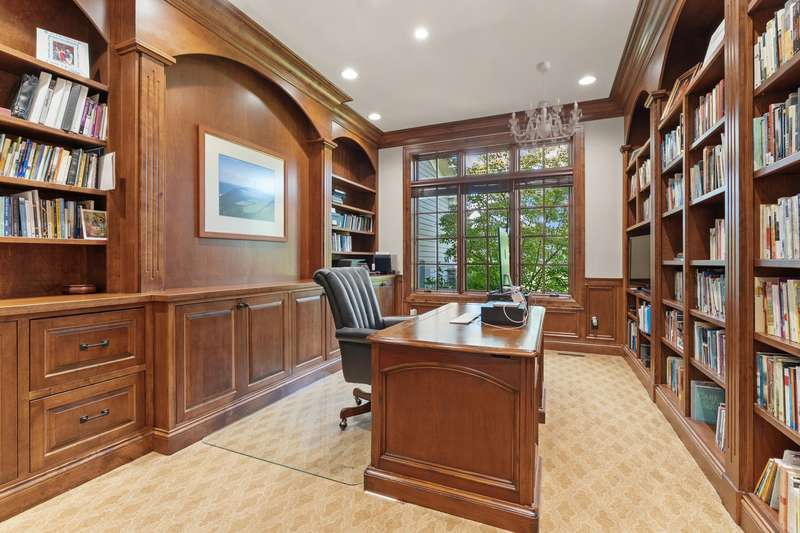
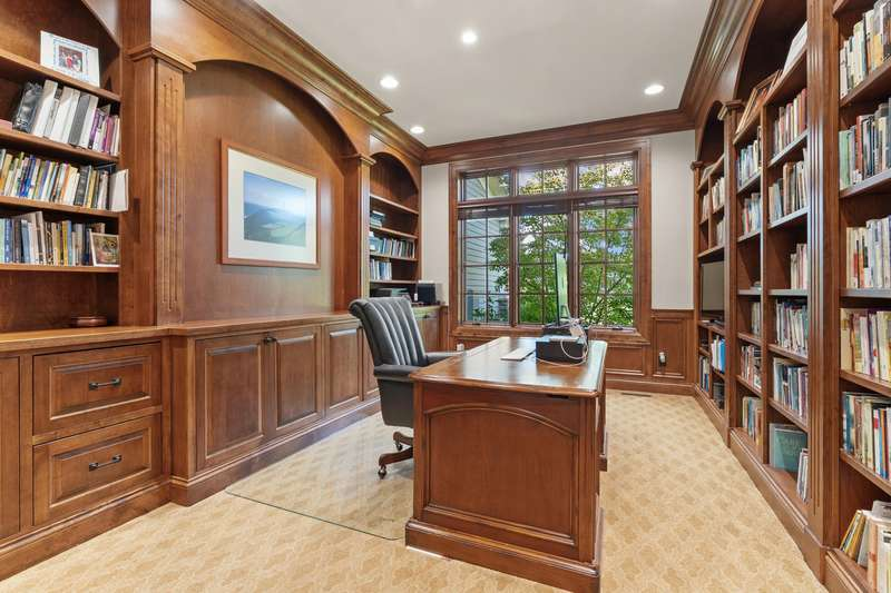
- chandelier (543, 107)
